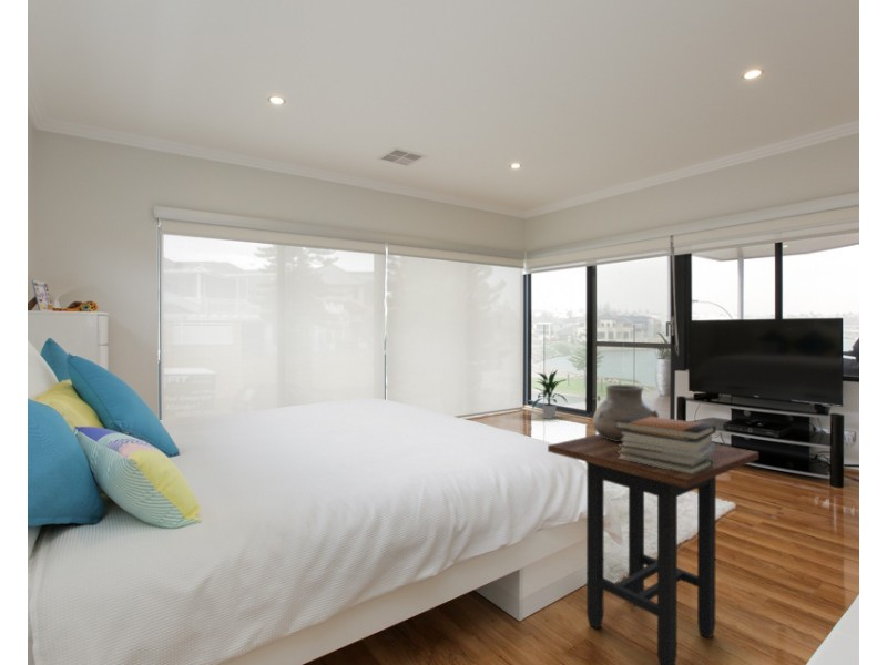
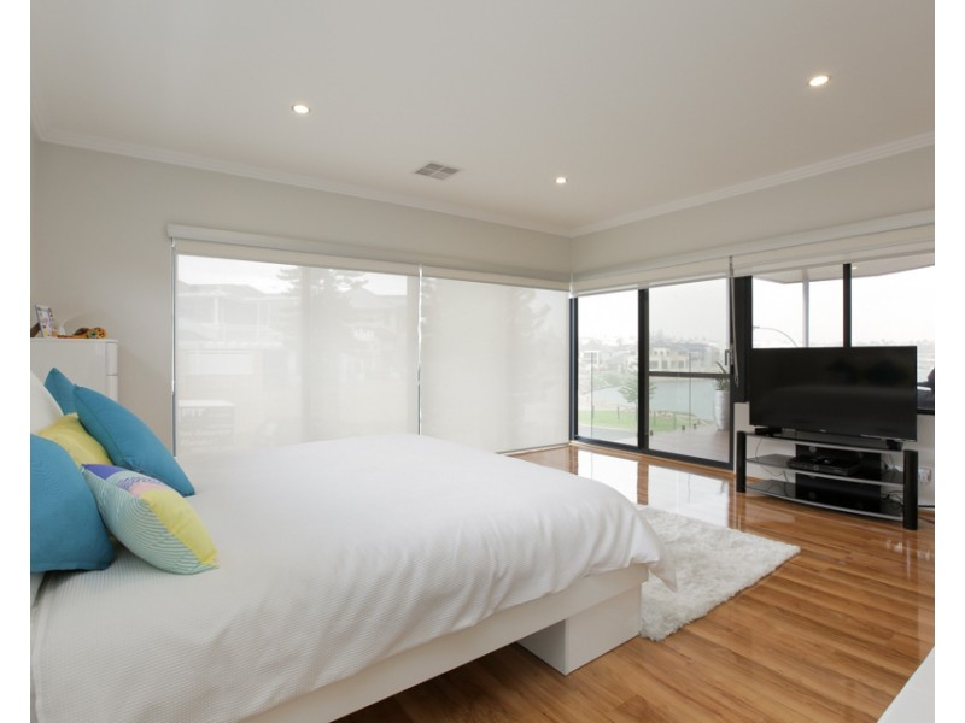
- side table (643, 539)
- vase (623, 412)
- indoor plant (547, 392)
- book stack (664, 441)
